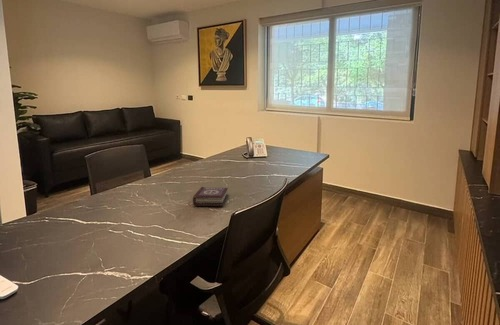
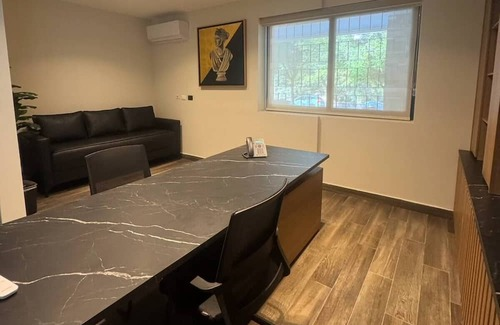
- book (211, 195)
